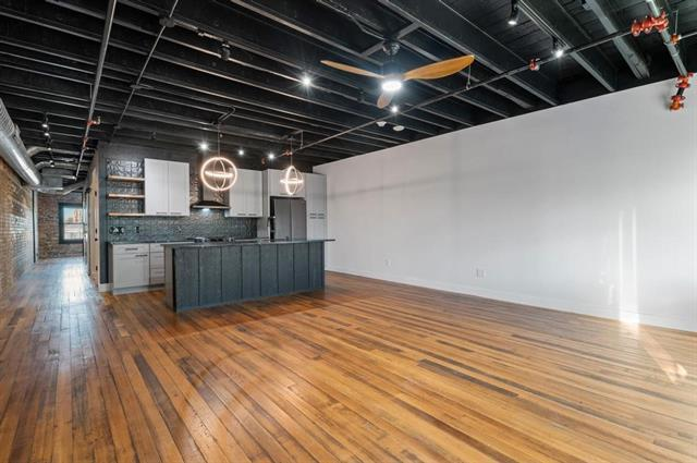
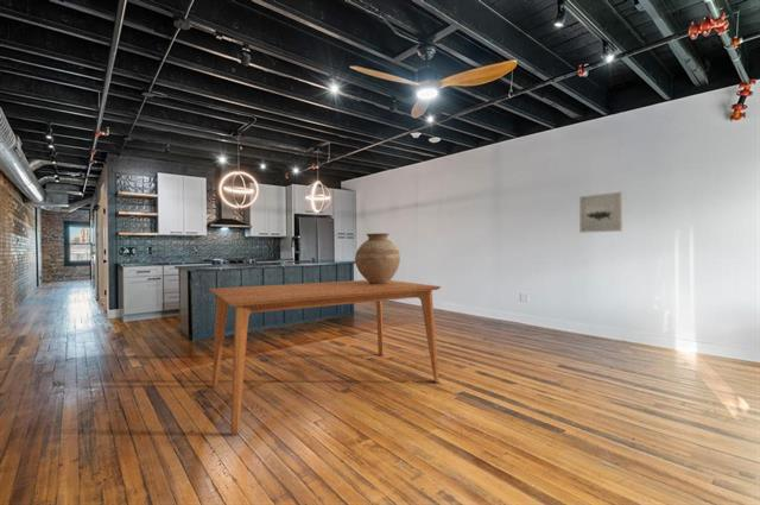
+ wall art (600, 213)
+ dining table (323, 305)
+ ceramic pot (378, 258)
